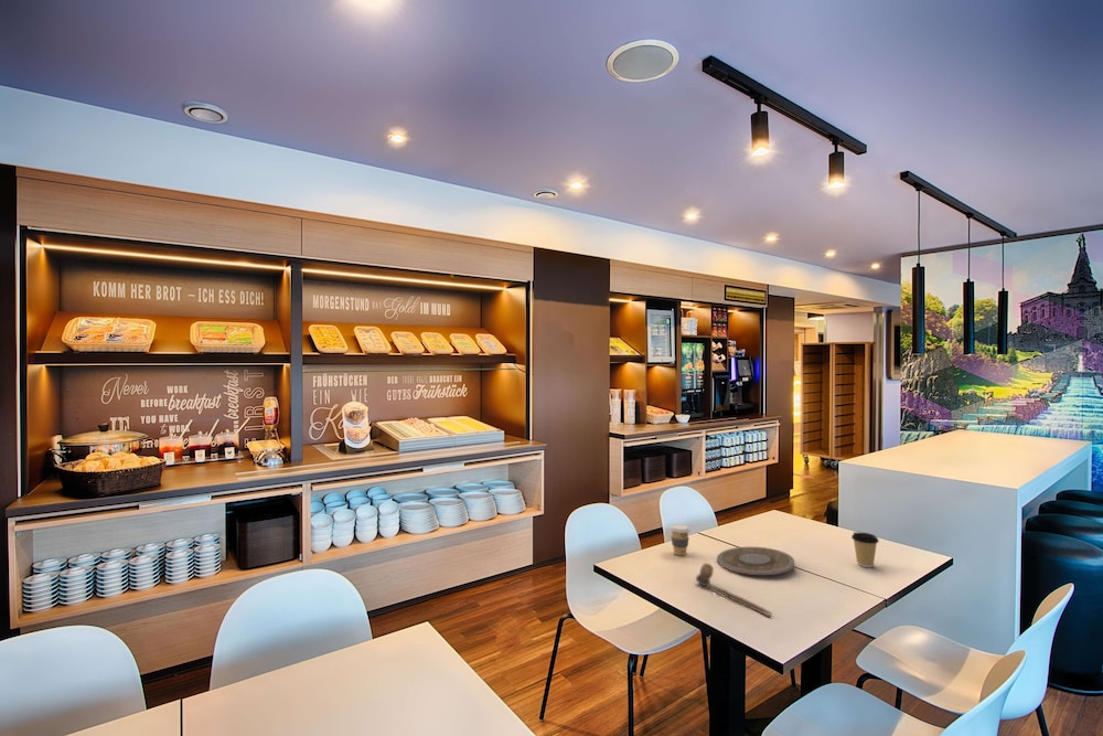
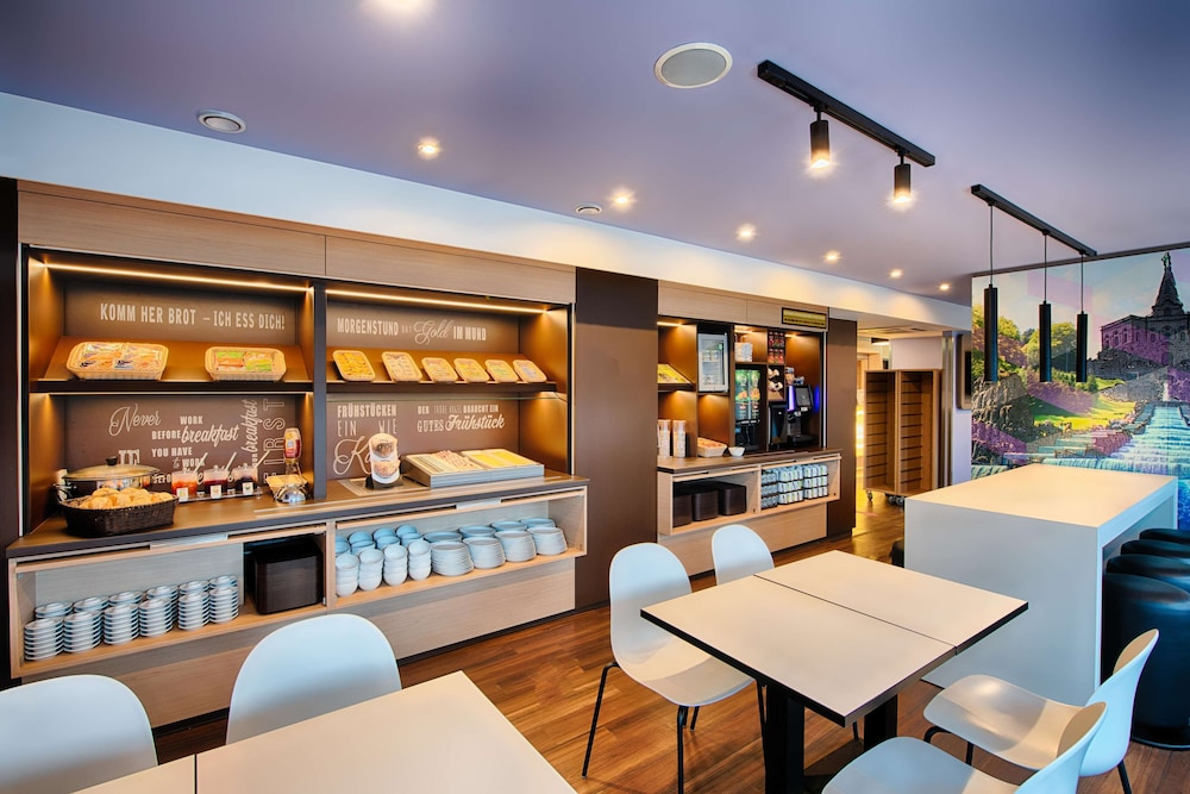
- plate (754, 559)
- spoon (728, 591)
- coffee cup (865, 550)
- coffee cup (679, 540)
